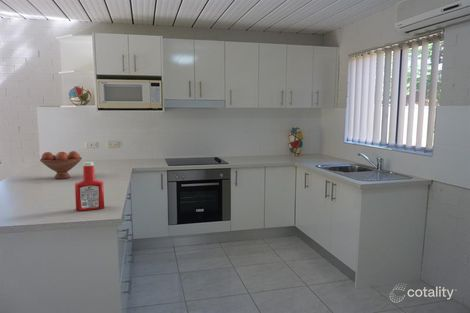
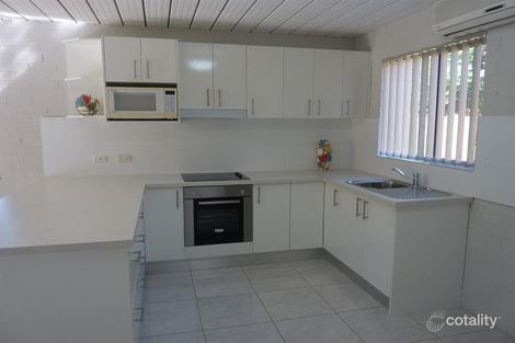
- soap bottle (89, 185)
- fruit bowl (61, 164)
